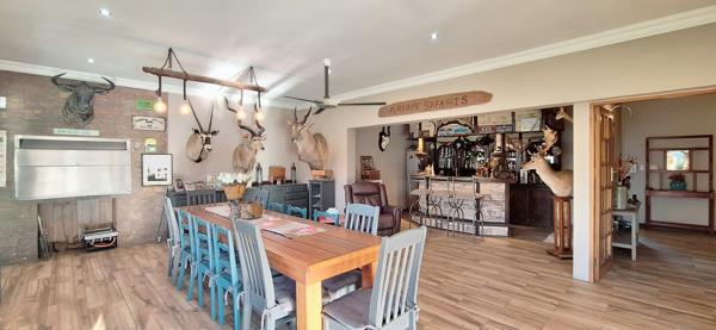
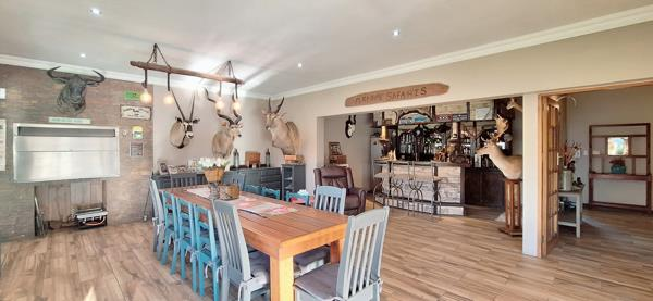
- wall art (156, 169)
- ceiling fan (327, 85)
